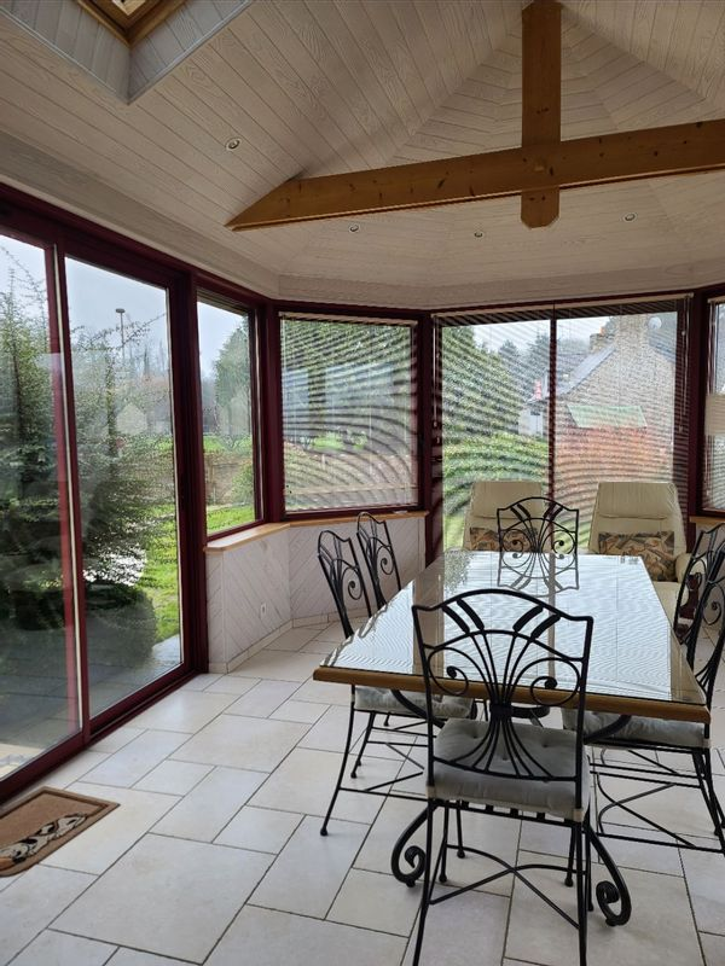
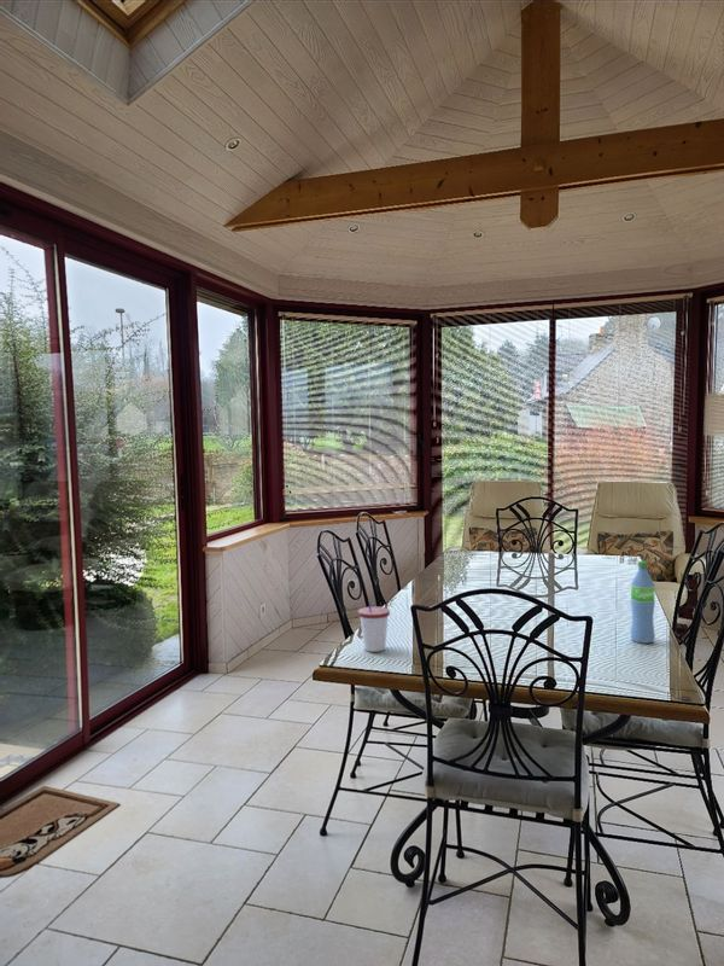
+ cup (374, 624)
+ water bottle (642, 600)
